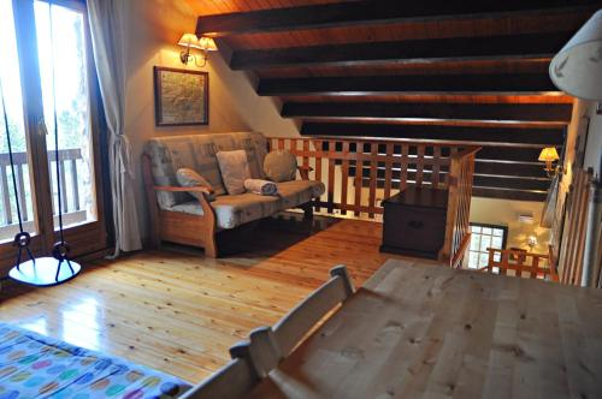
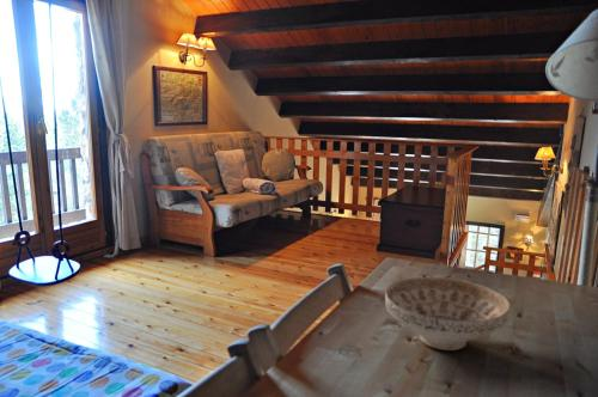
+ decorative bowl (443, 318)
